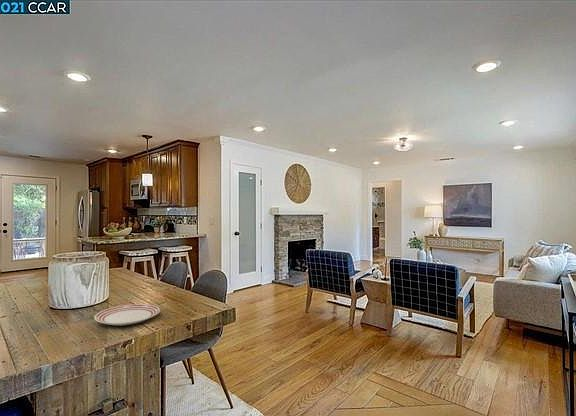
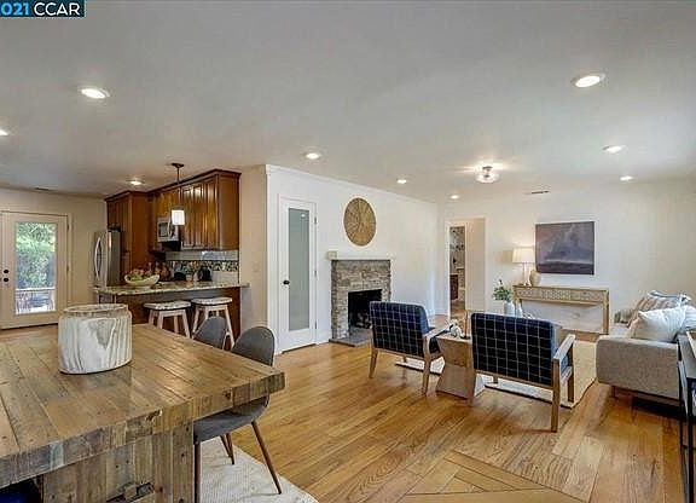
- dinner plate (128, 315)
